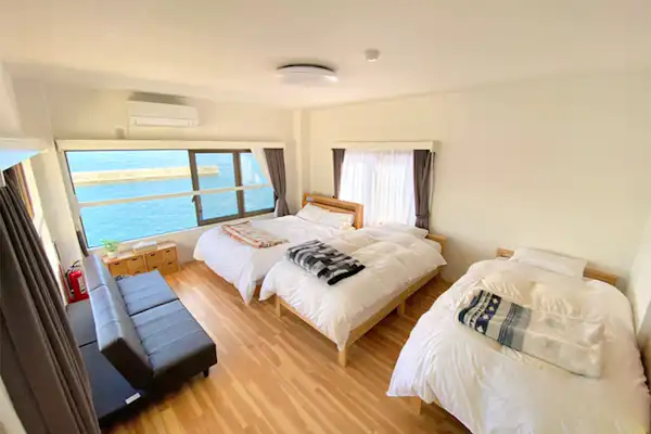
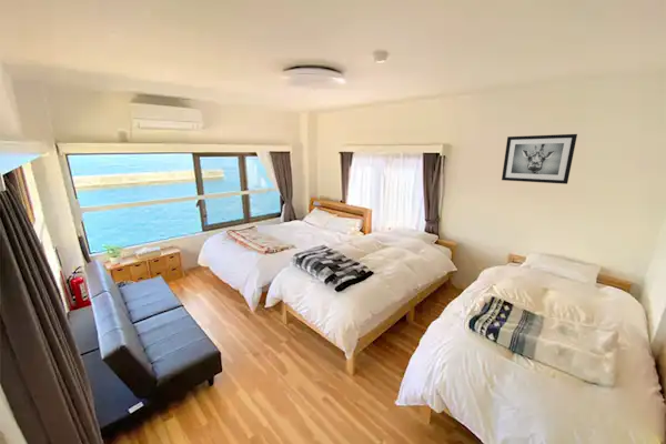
+ wall art (536, 159)
